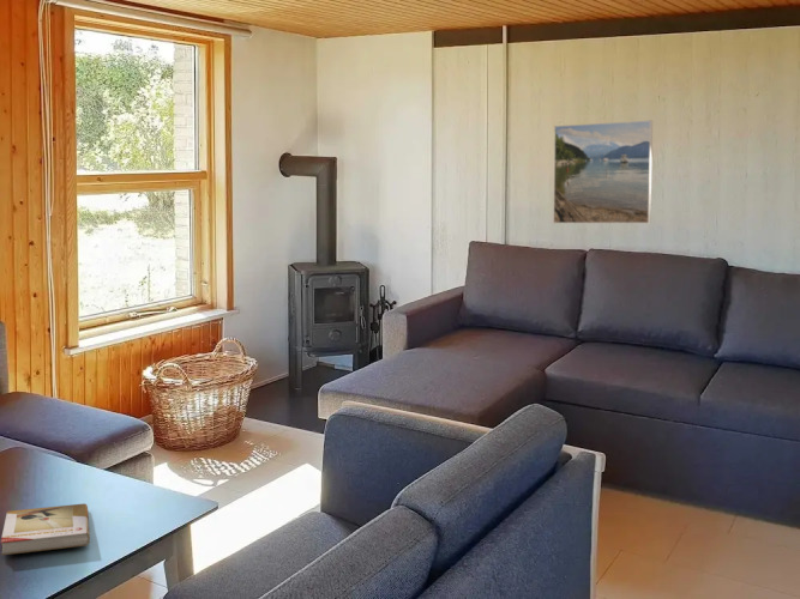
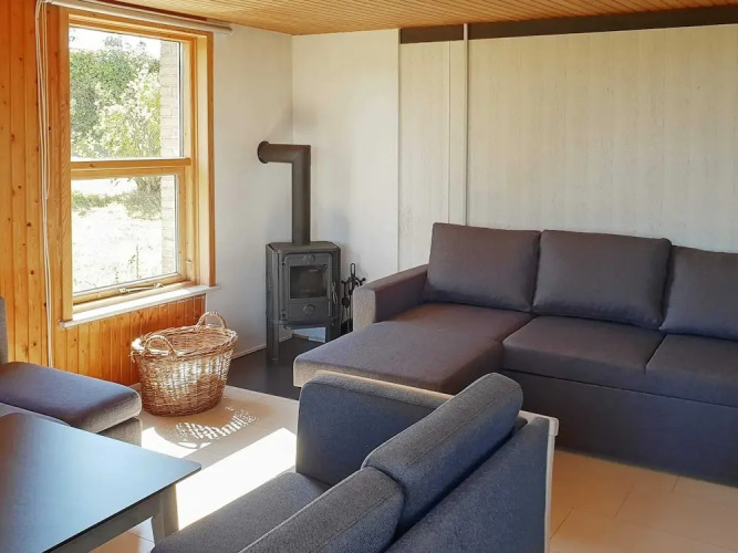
- book (47, 527)
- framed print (601, 173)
